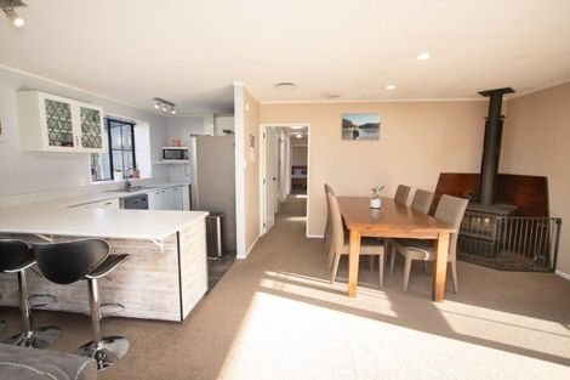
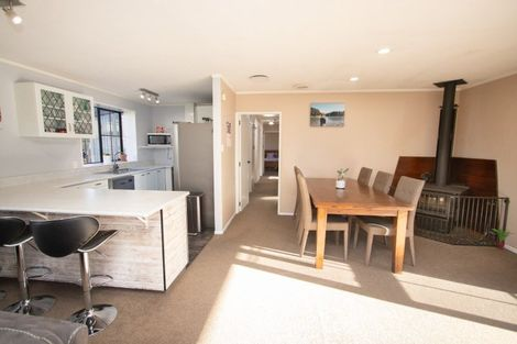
+ potted plant (499, 237)
